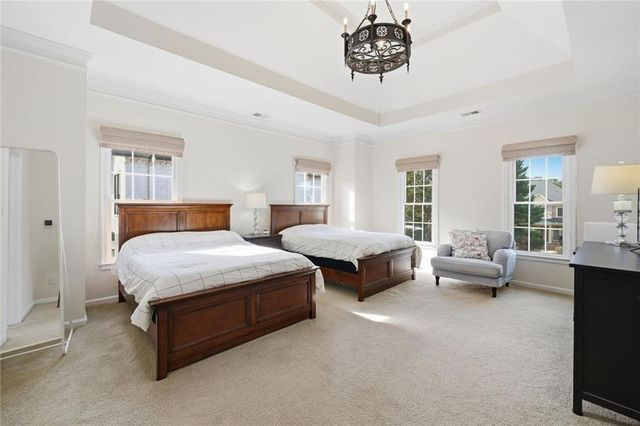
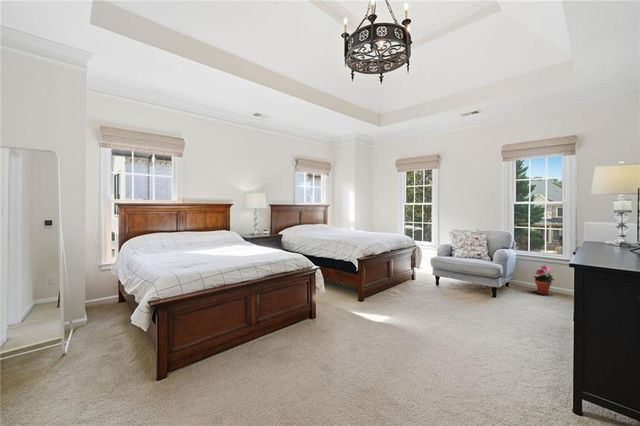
+ potted plant (543, 278)
